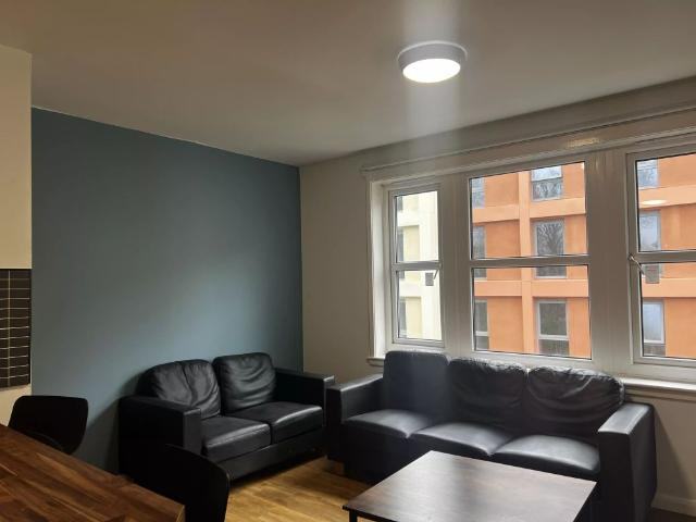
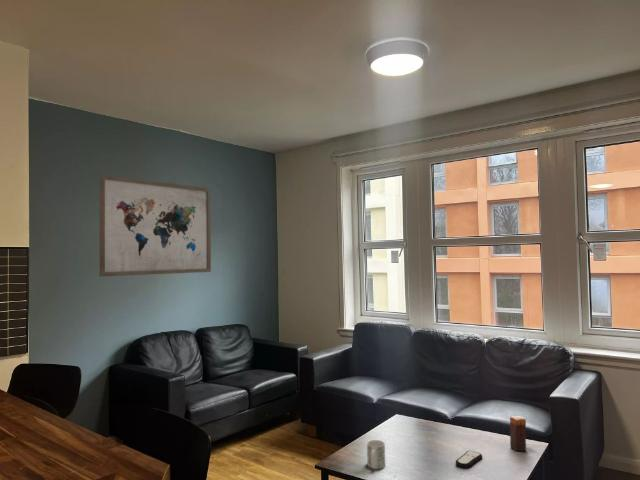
+ remote control (468, 459)
+ candle (517, 432)
+ mug (375, 455)
+ wall art (160, 228)
